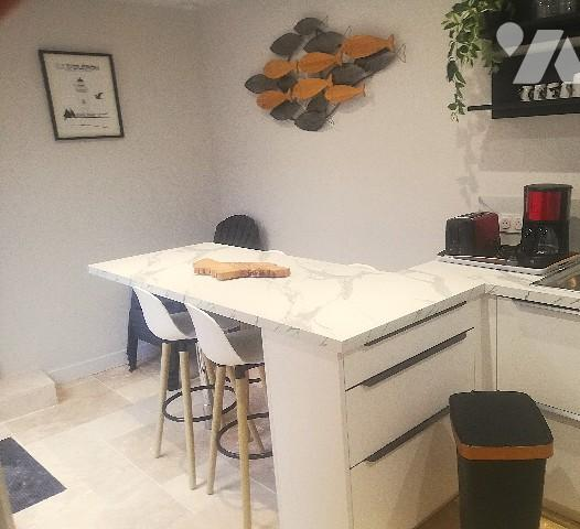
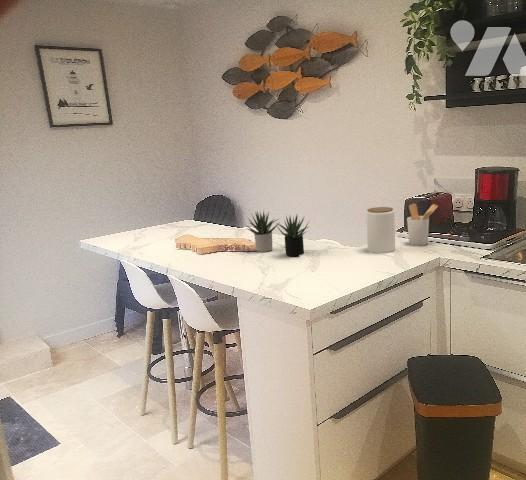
+ succulent plant (278, 228)
+ utensil holder (423, 223)
+ jar (380, 229)
